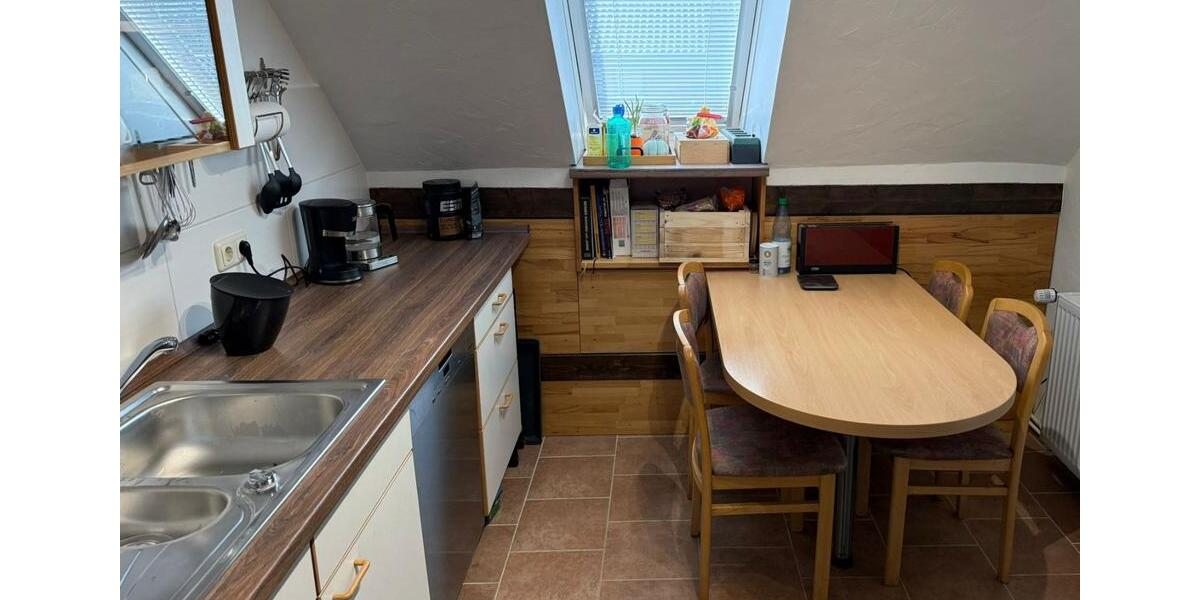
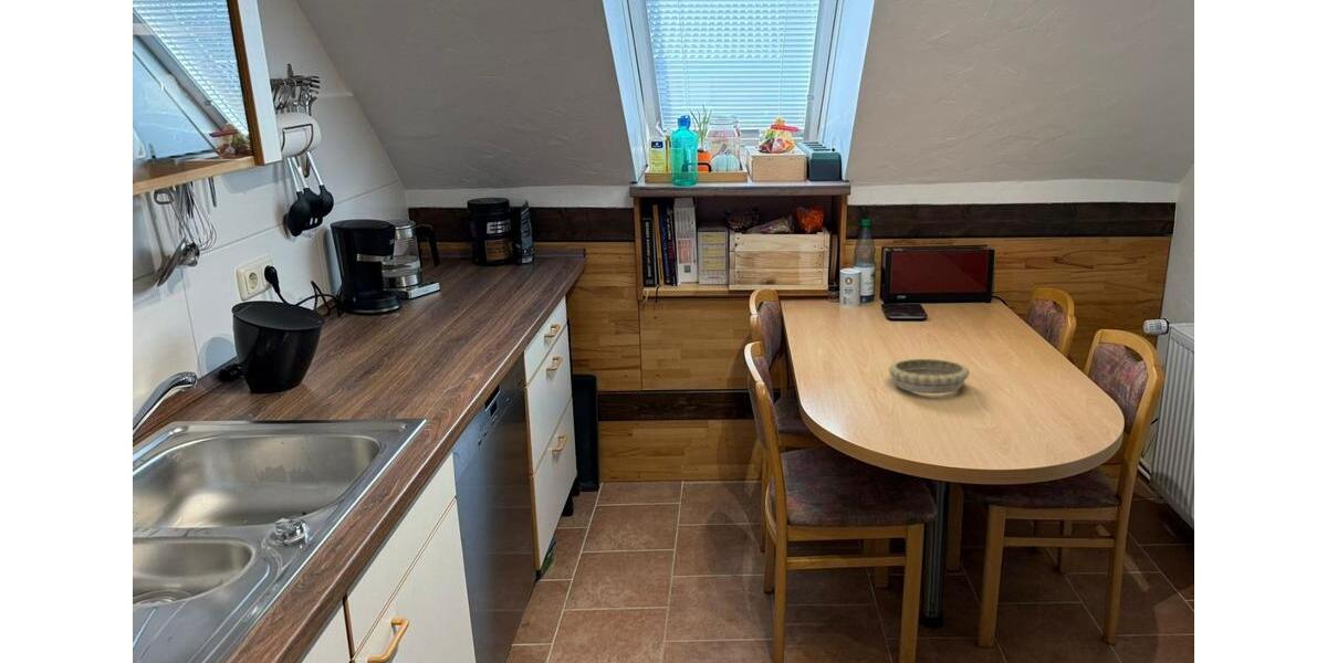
+ decorative bowl (928, 376)
